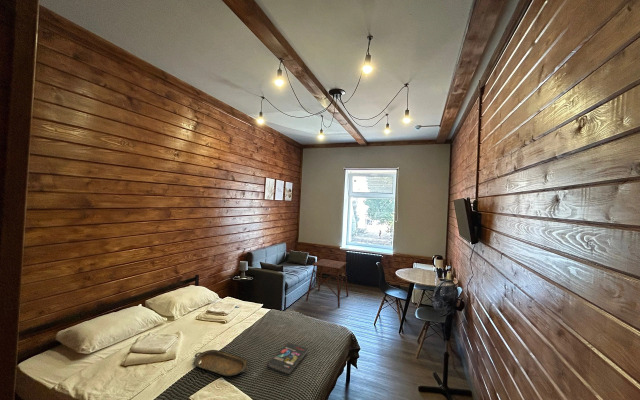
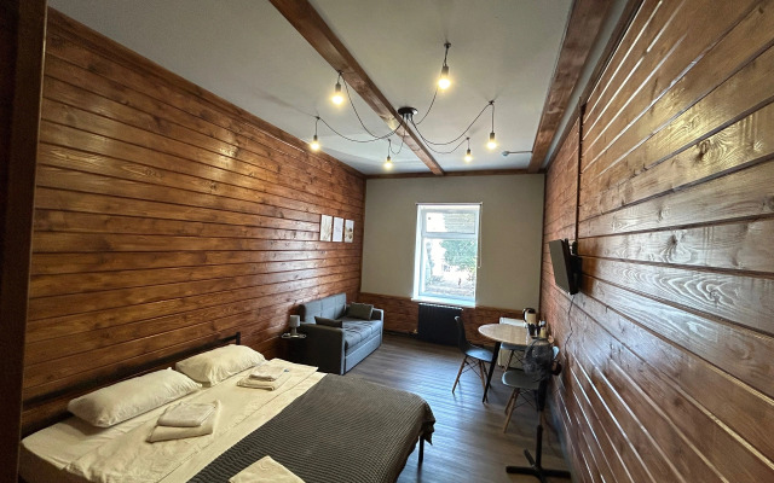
- serving tray (220, 363)
- side table (328, 279)
- book (288, 357)
